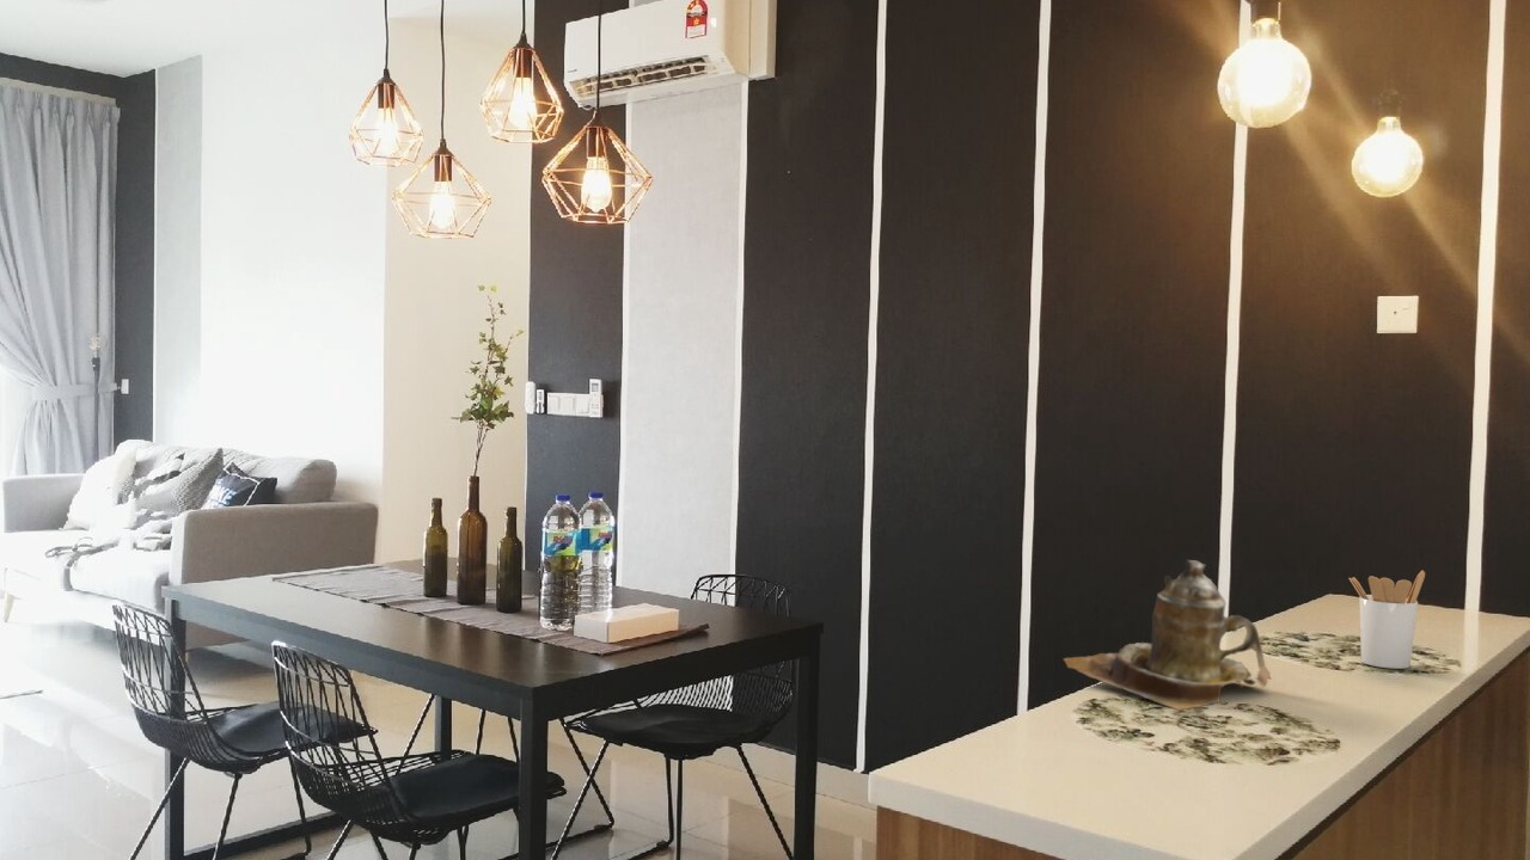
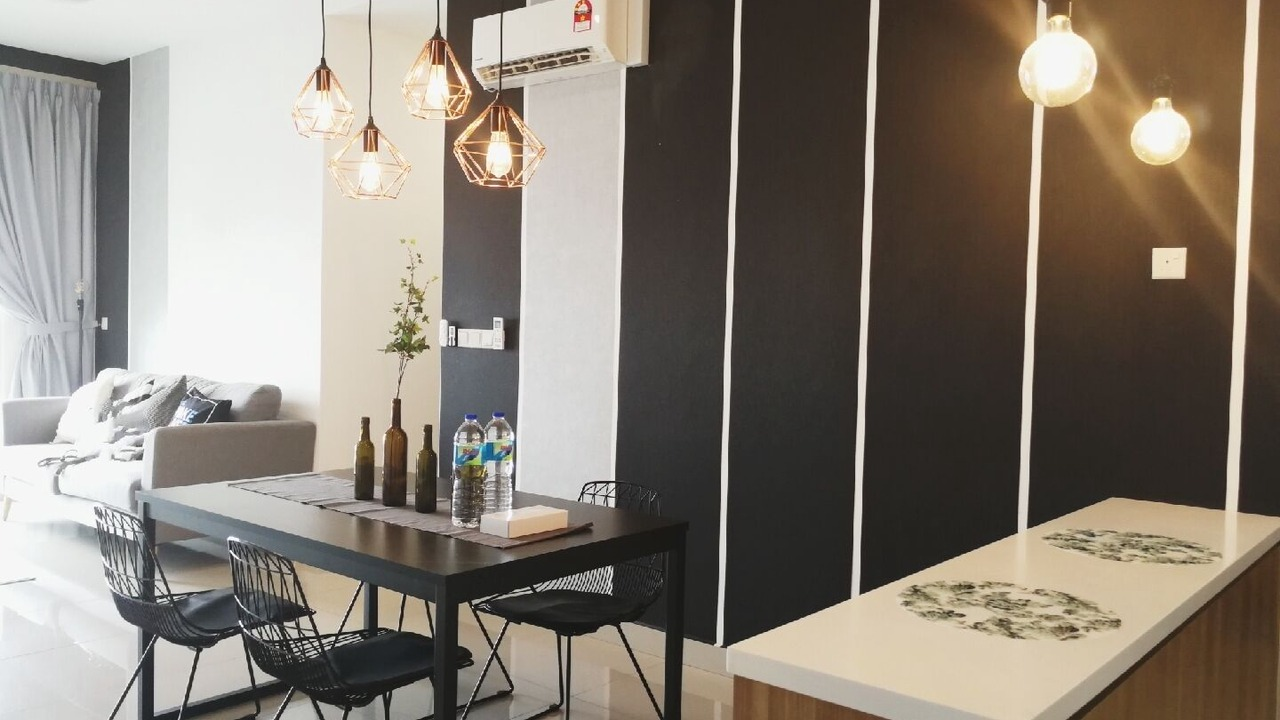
- teapot (1170, 621)
- utensil holder (1388, 618)
